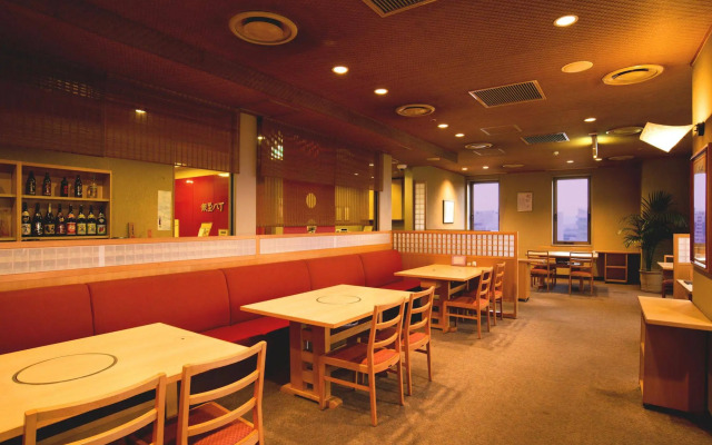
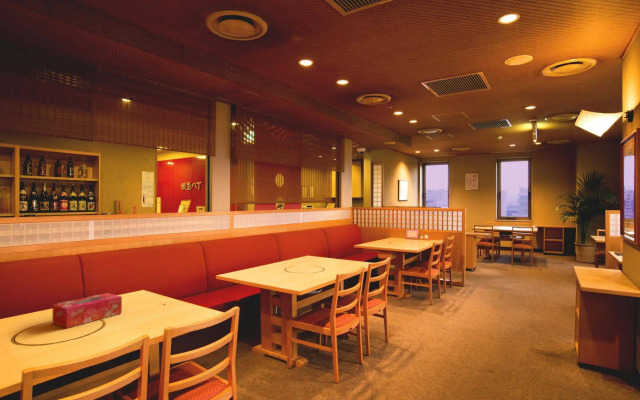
+ tissue box (88, 309)
